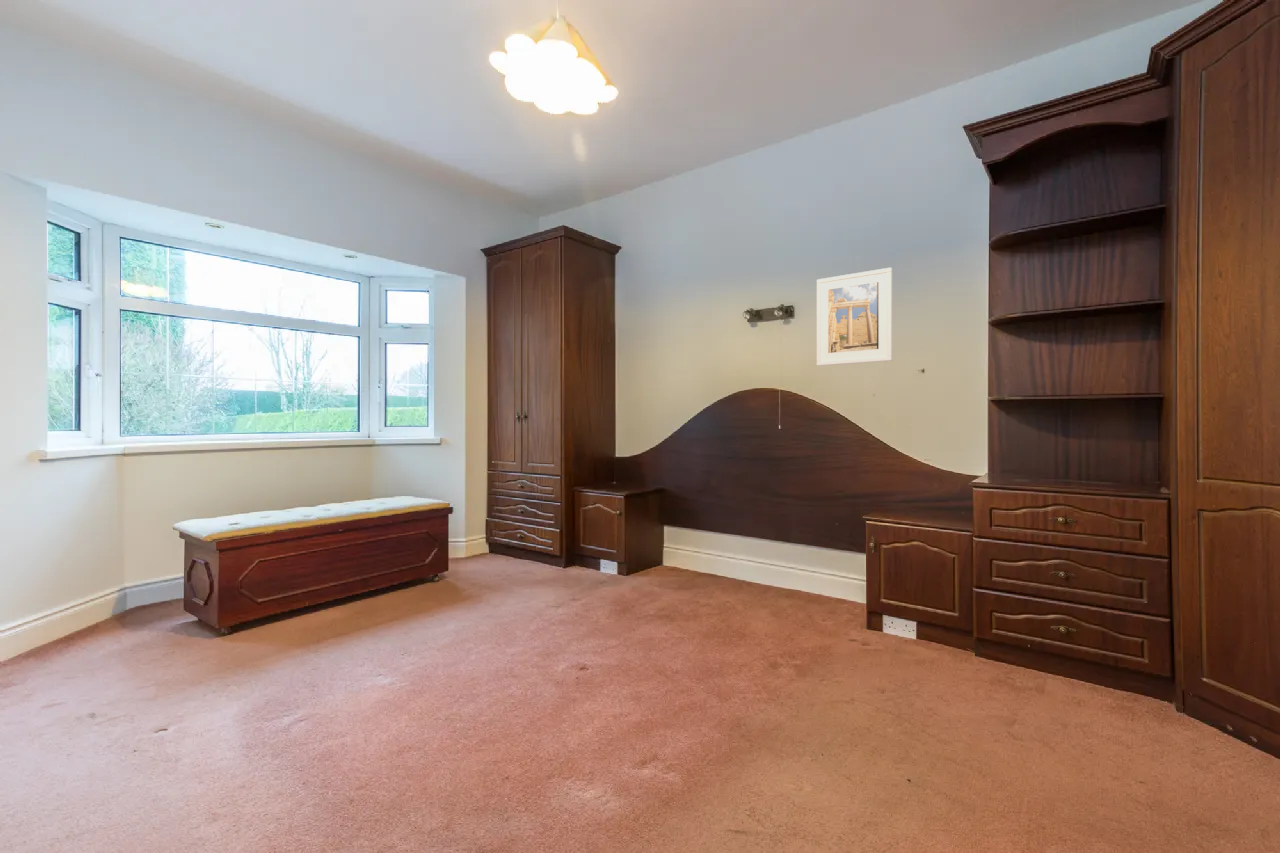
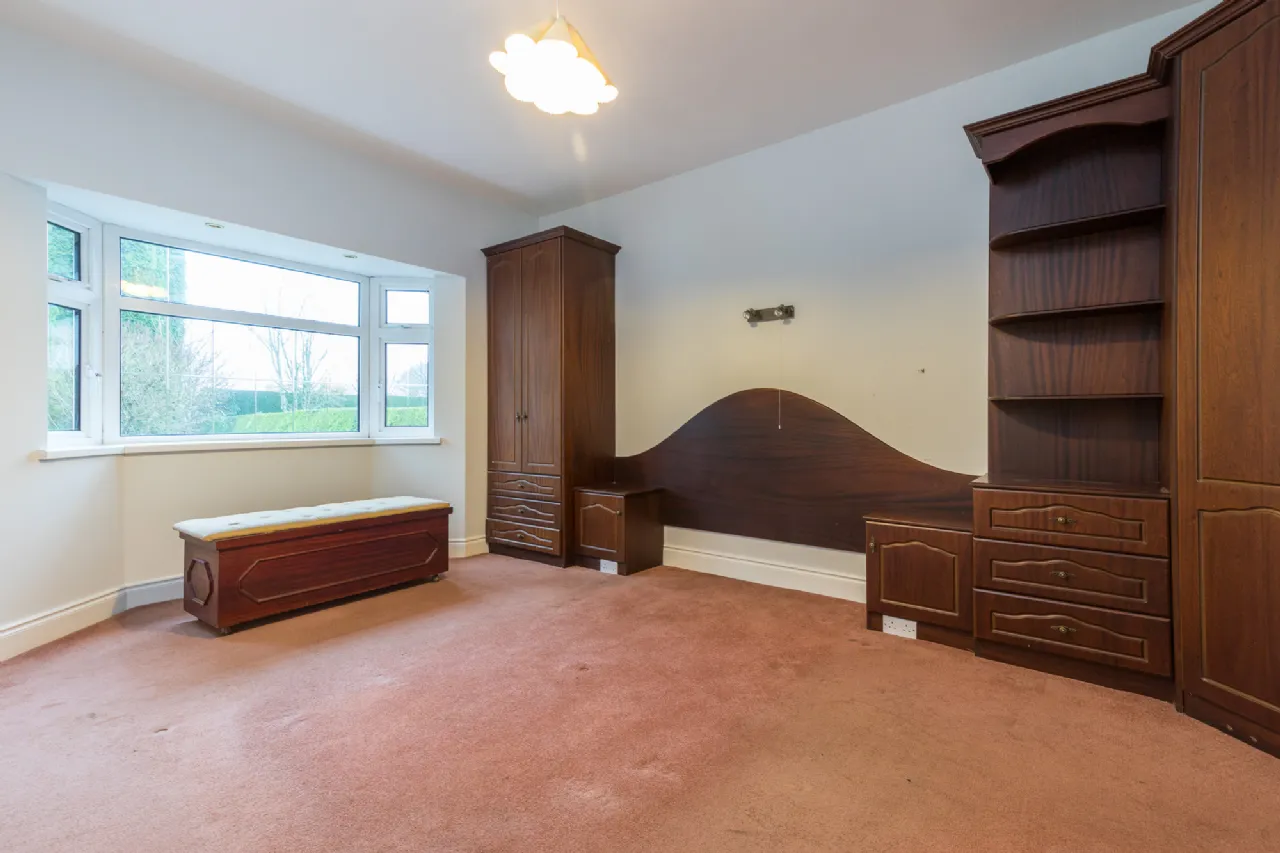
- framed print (853, 318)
